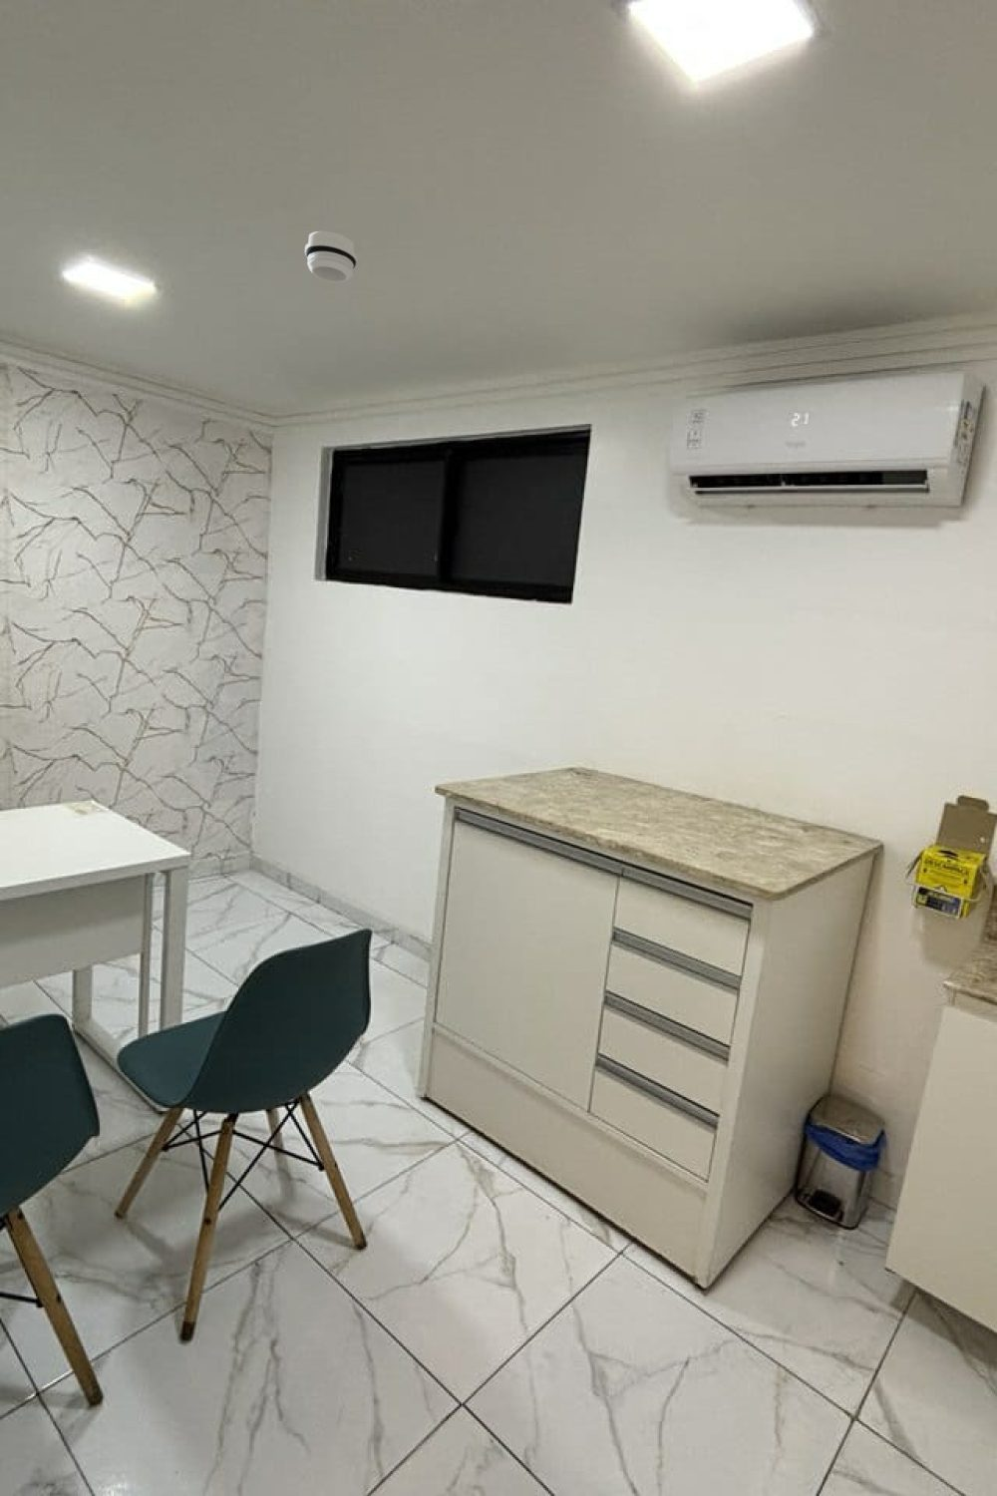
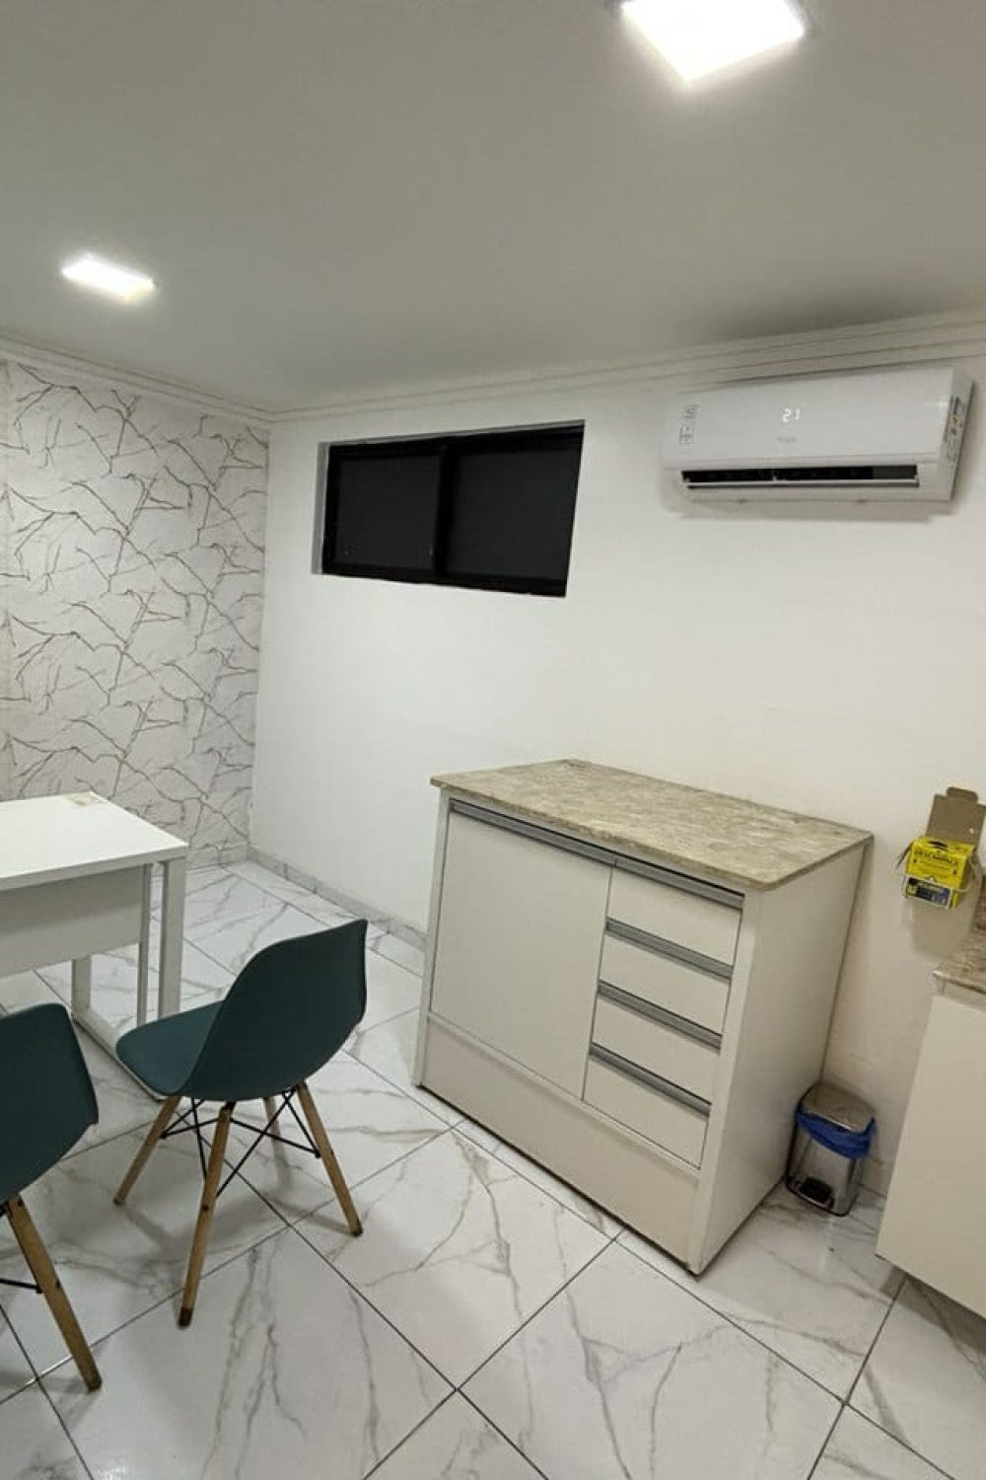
- smoke detector (330, 257)
